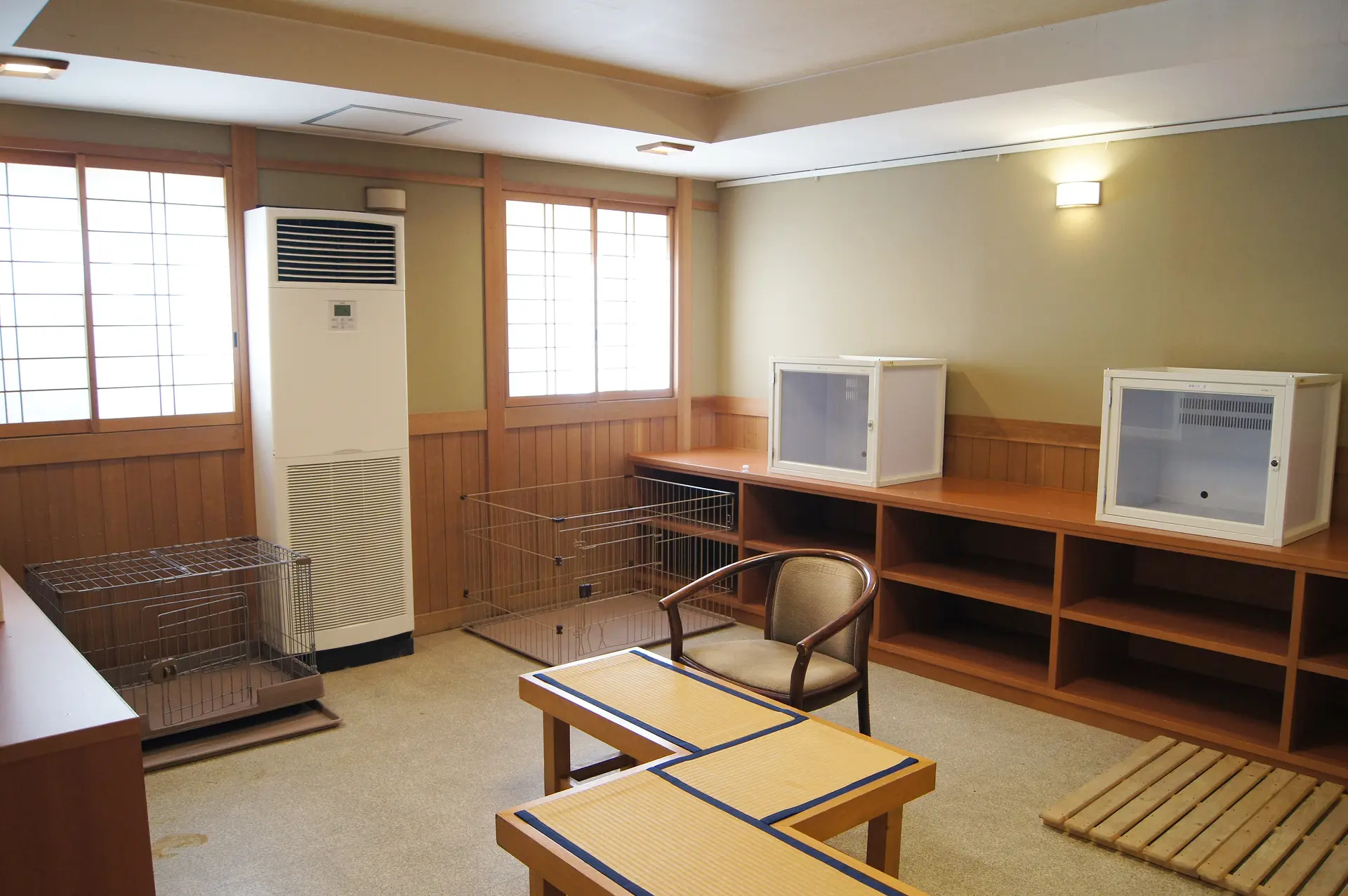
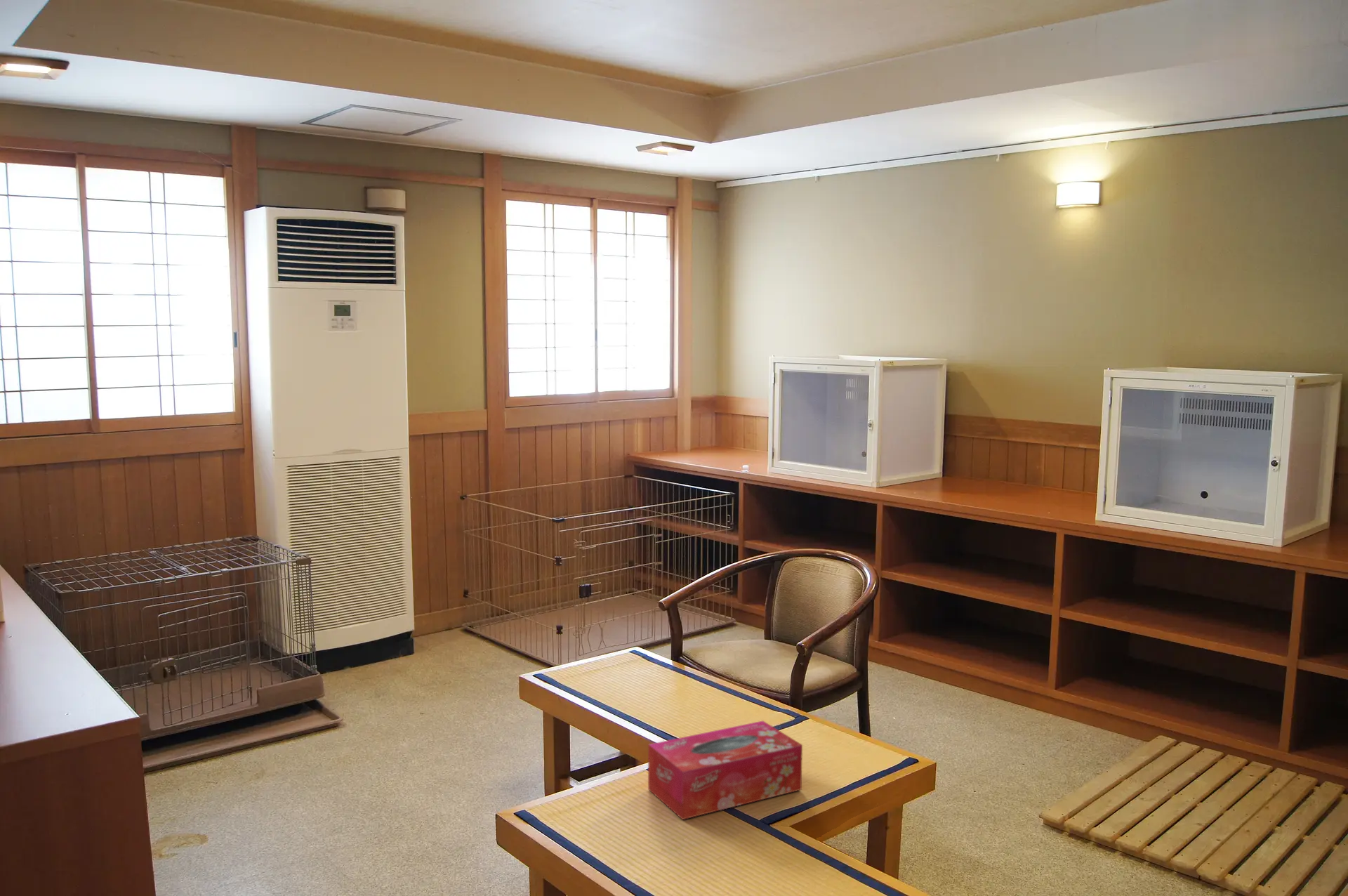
+ tissue box (725, 767)
